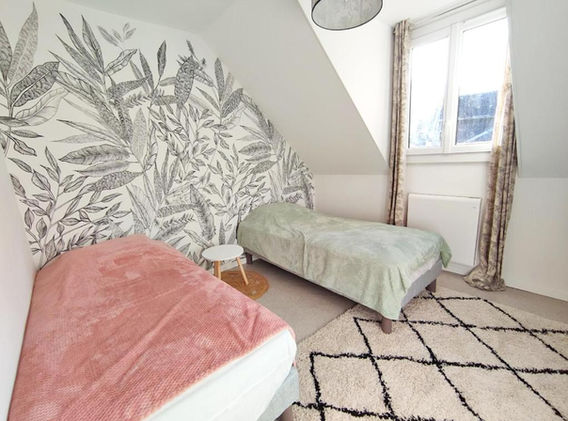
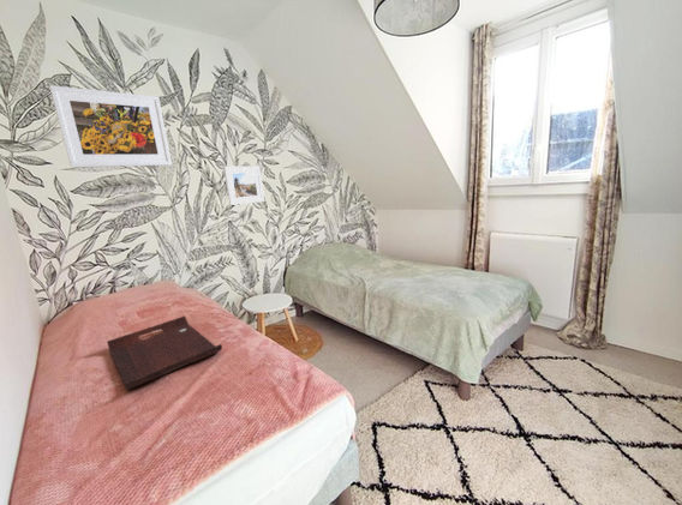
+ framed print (116, 130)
+ serving tray (162, 347)
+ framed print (245, 185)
